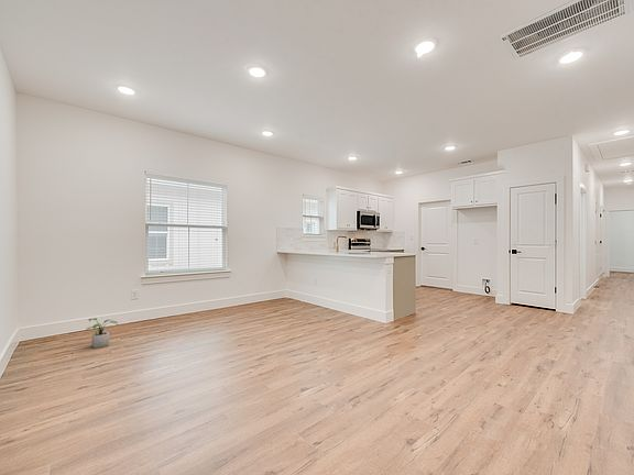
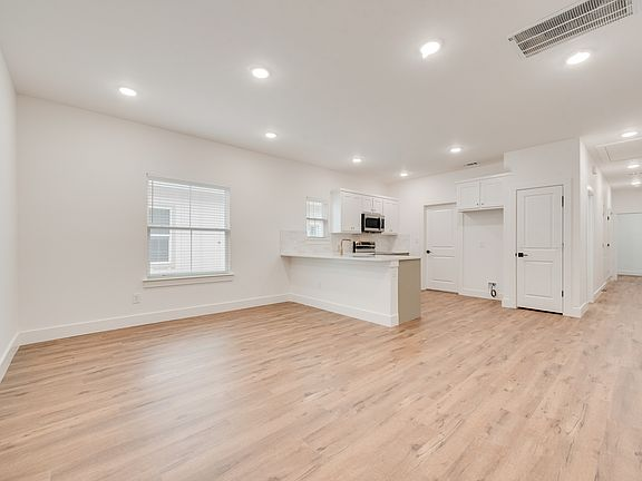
- potted plant (100, 331)
